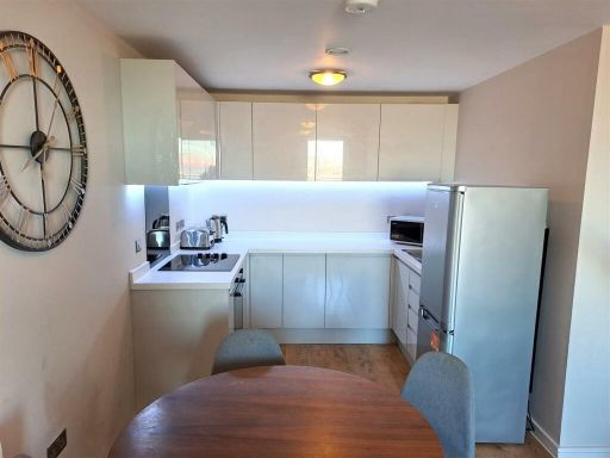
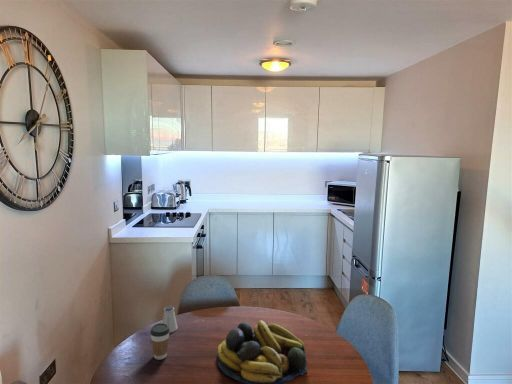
+ saltshaker (169, 317)
+ coffee cup (160, 341)
+ fruit bowl (261, 342)
